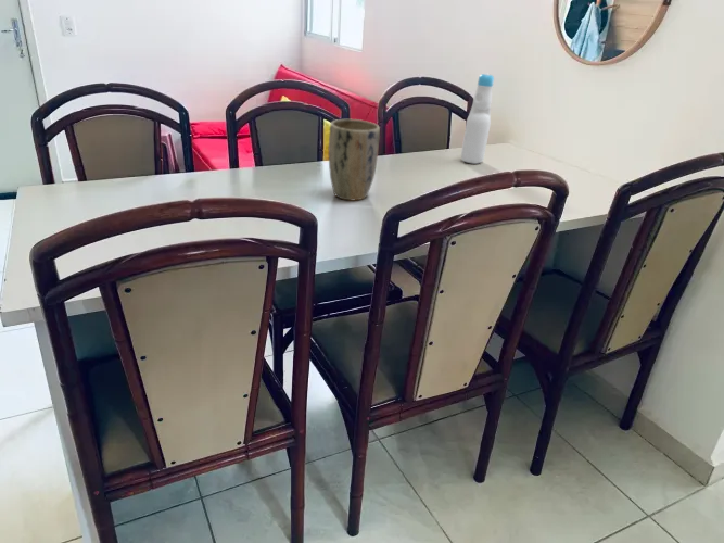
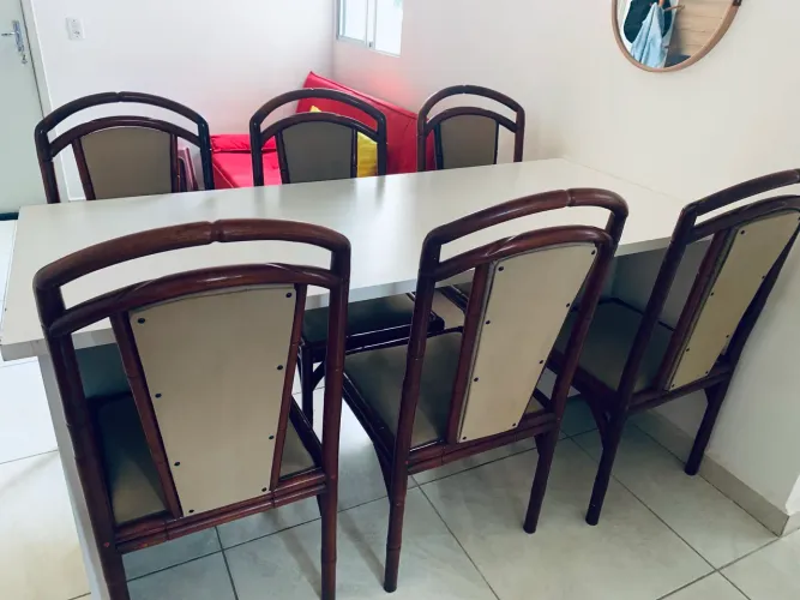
- bottle (479, 118)
- plant pot (352, 161)
